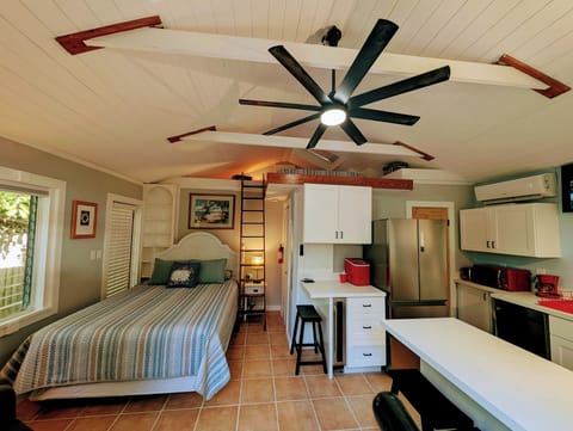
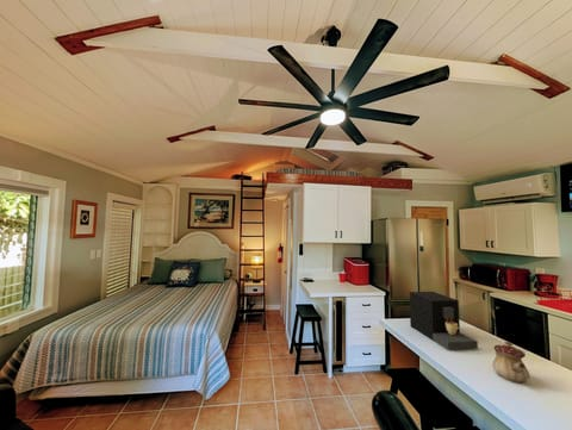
+ coffee maker (439, 317)
+ teapot (508, 357)
